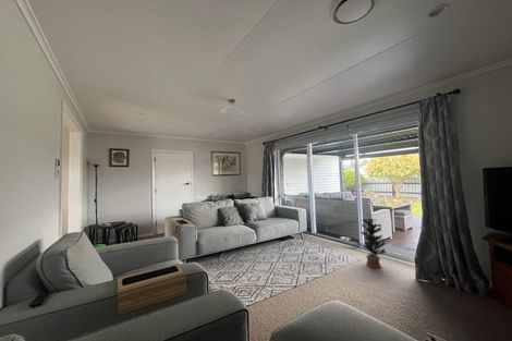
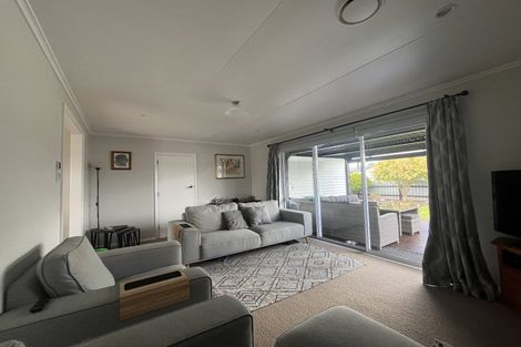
- potted plant (373, 241)
